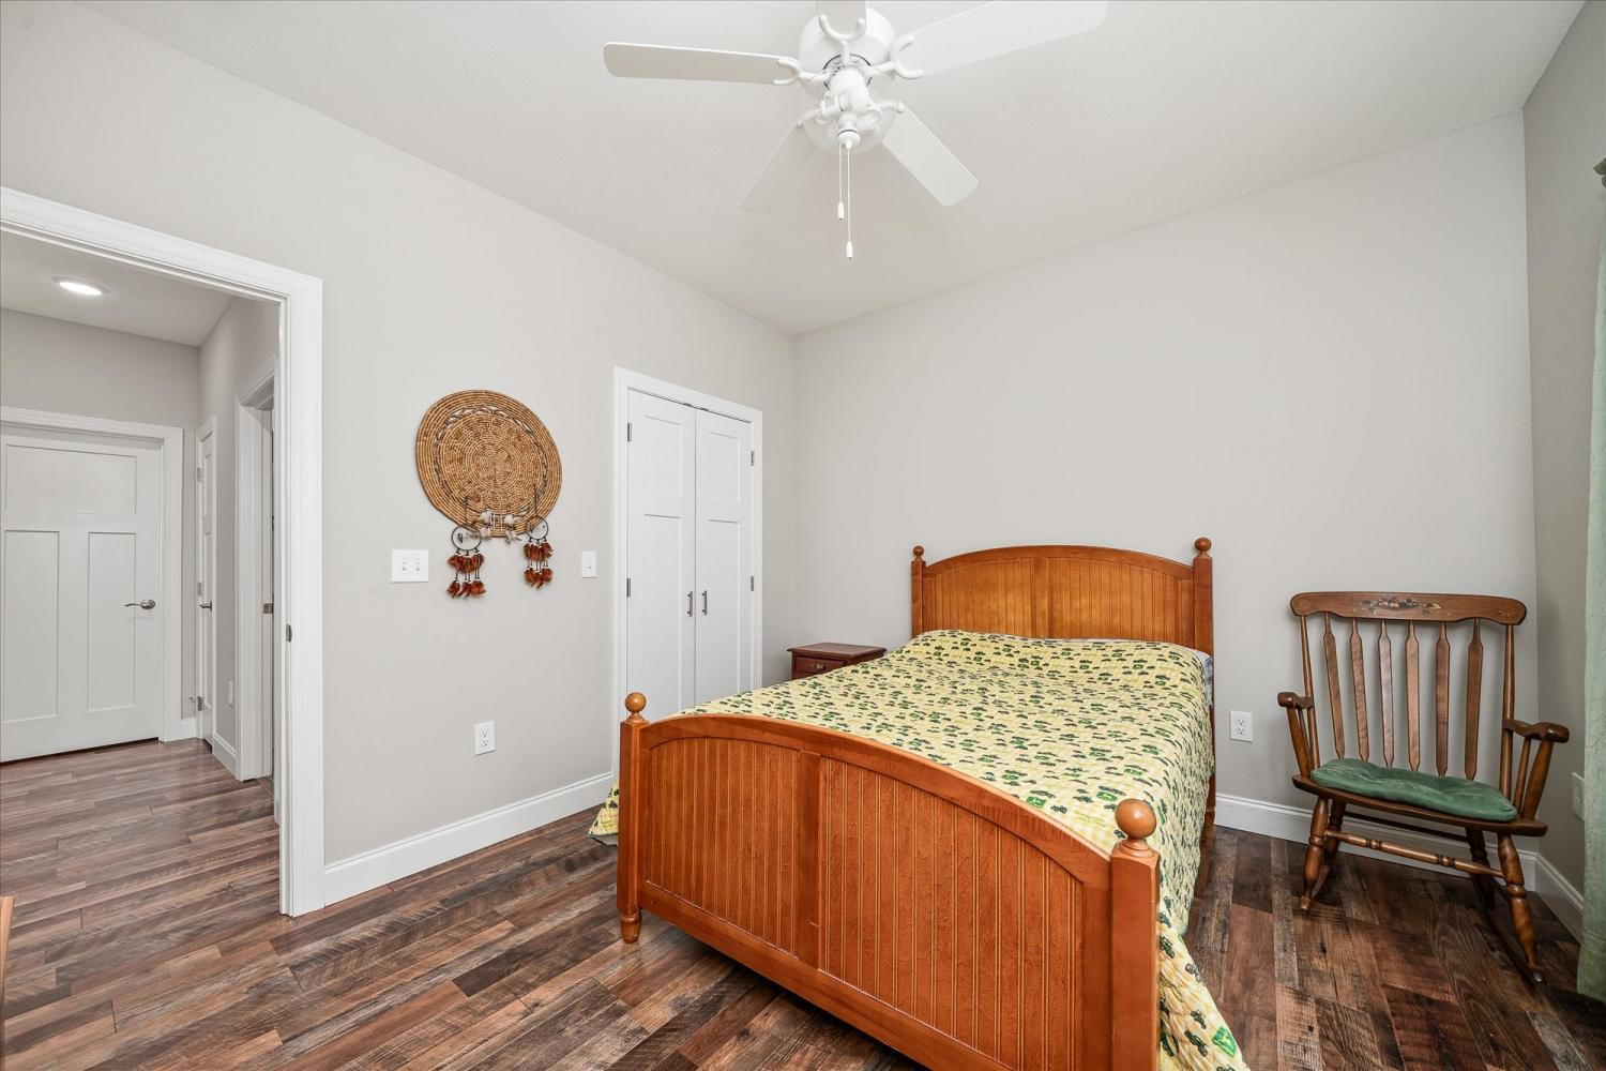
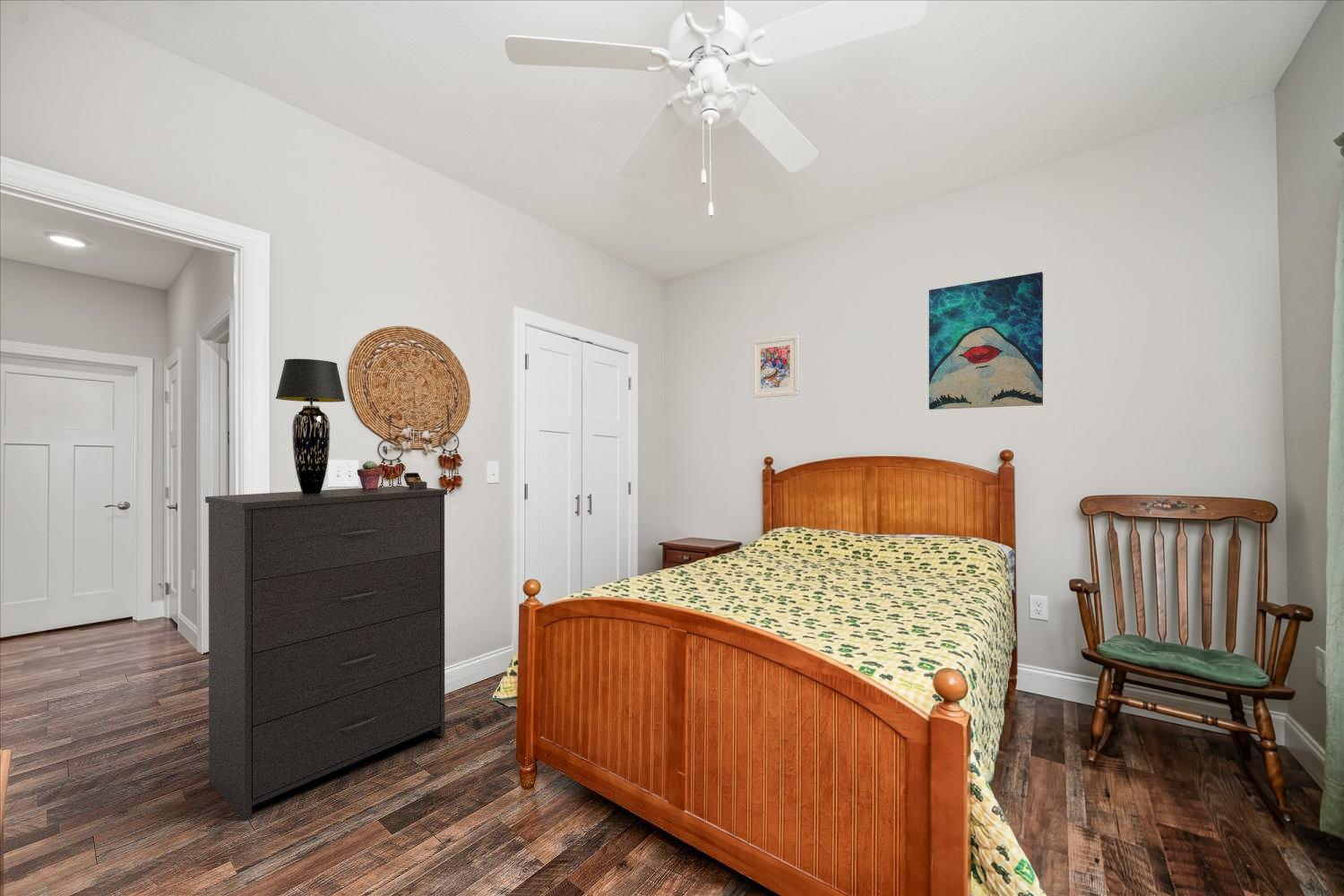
+ dresser (336, 625)
+ potted succulent (369, 474)
+ table lamp (311, 426)
+ compass (415, 479)
+ wall art (983, 344)
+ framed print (775, 366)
